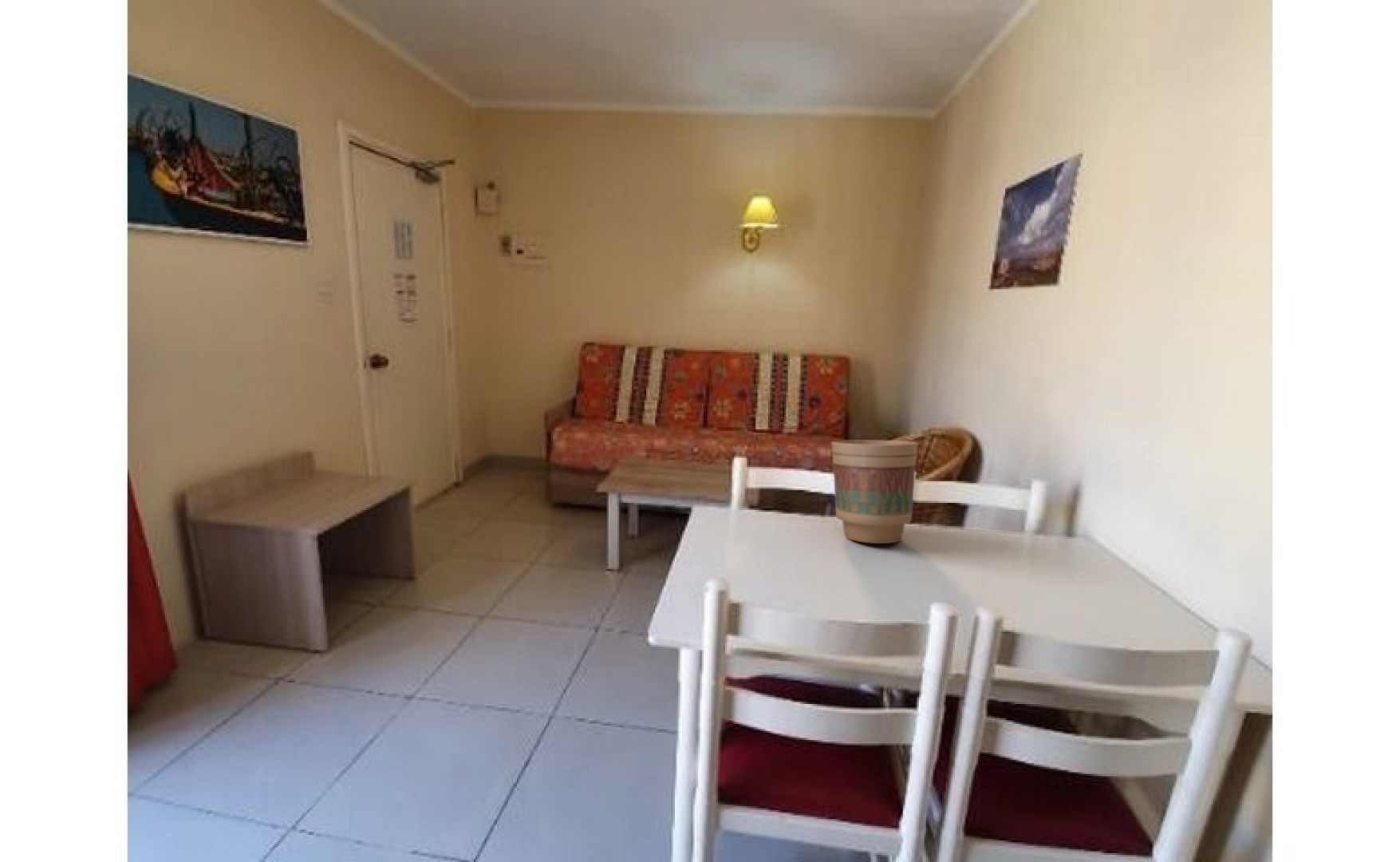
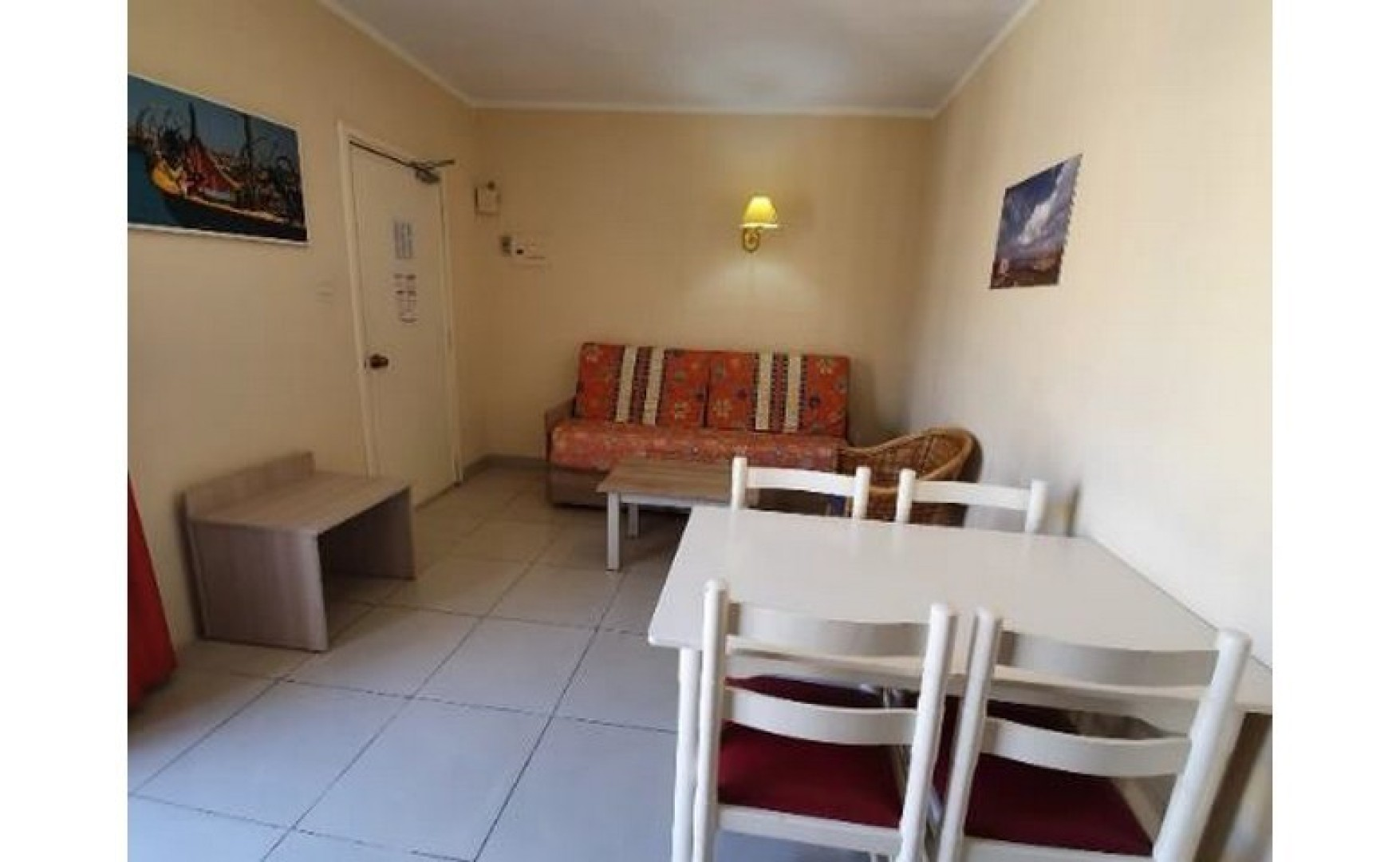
- flower pot (874, 489)
